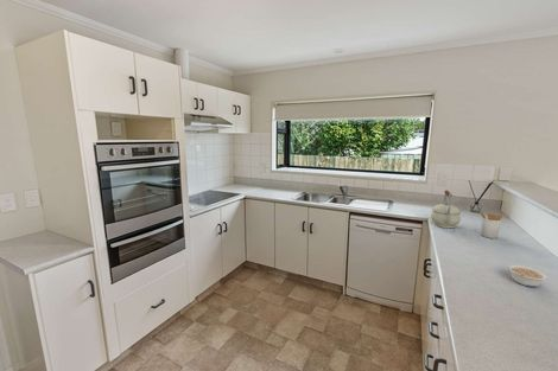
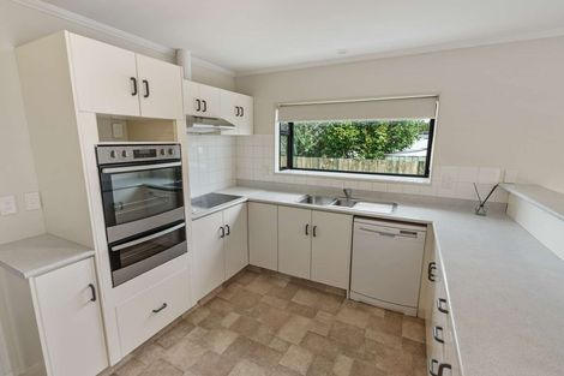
- utensil holder (492, 223)
- kettle (446, 209)
- legume (526, 275)
